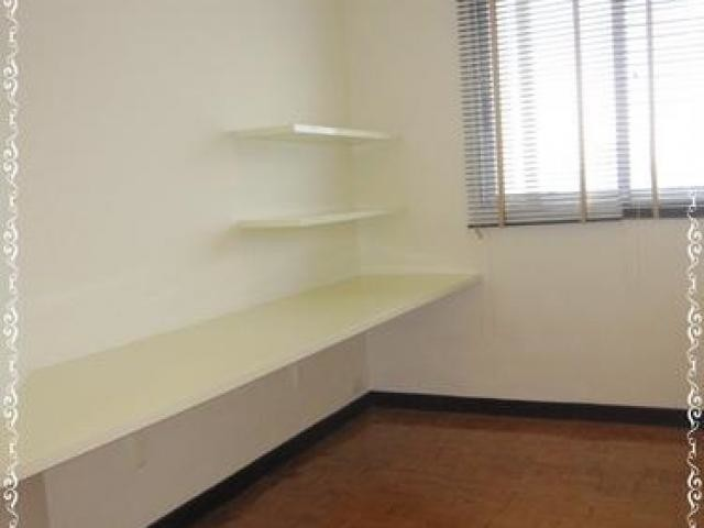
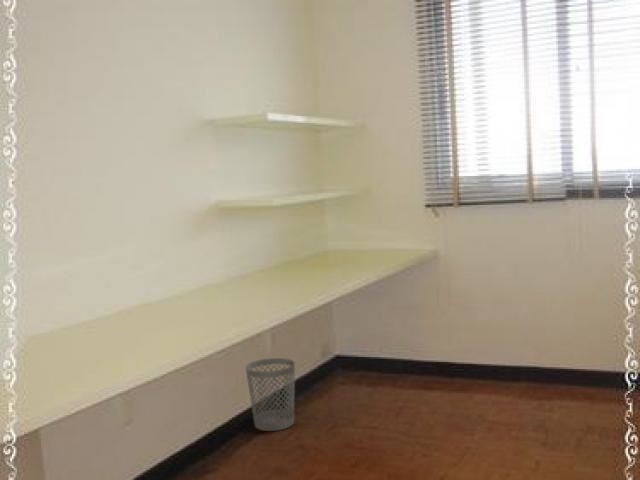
+ wastebasket (272, 394)
